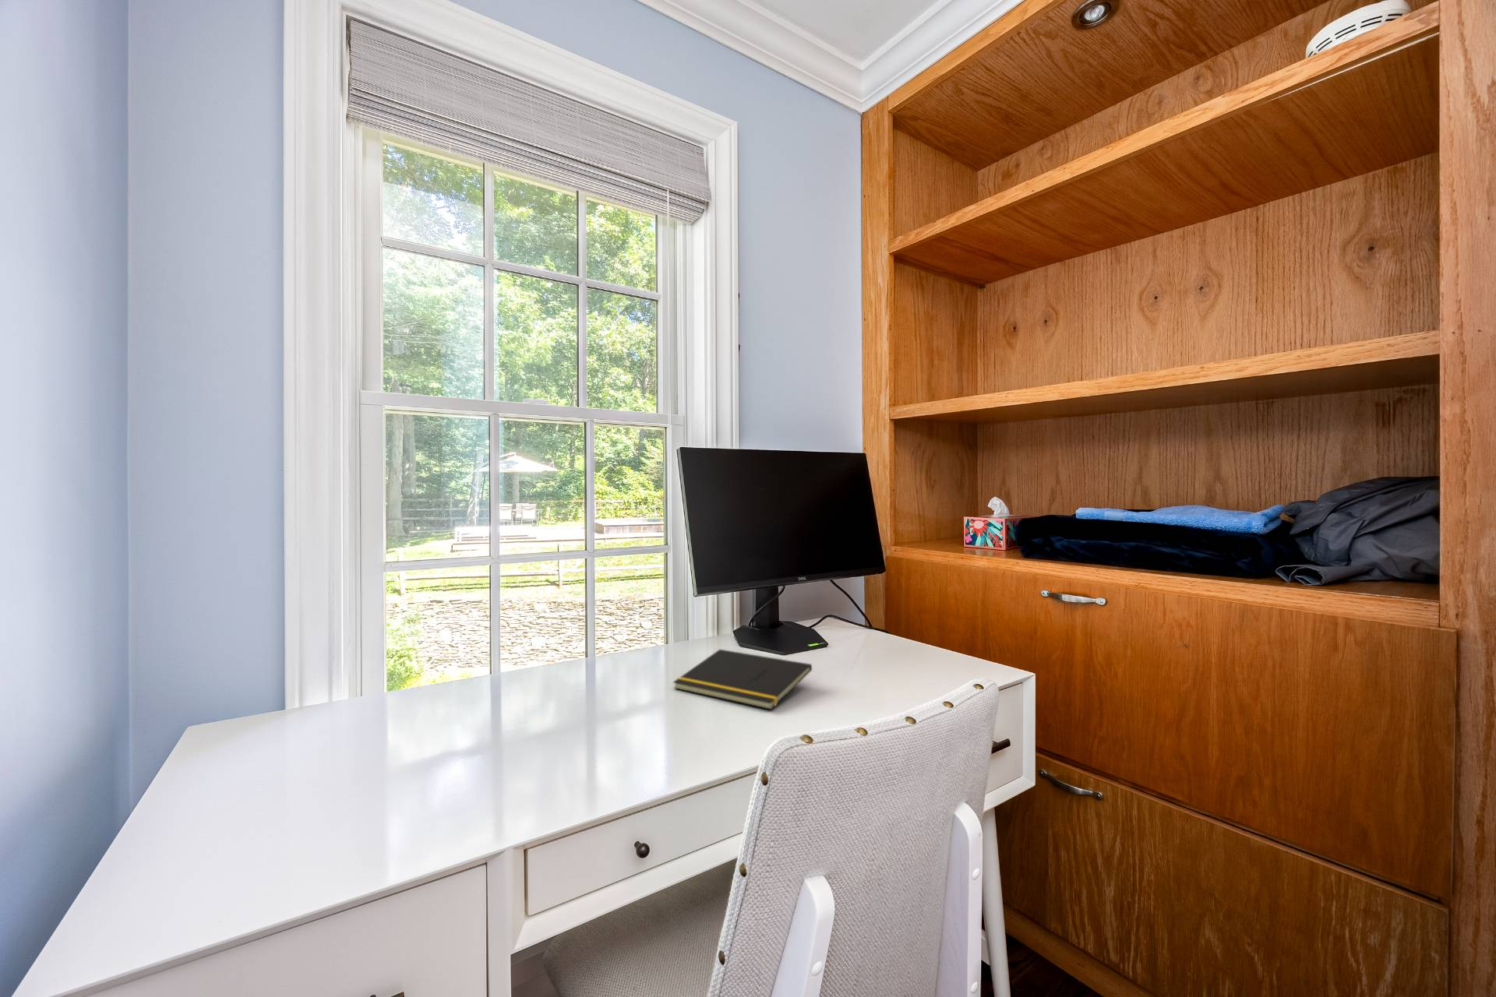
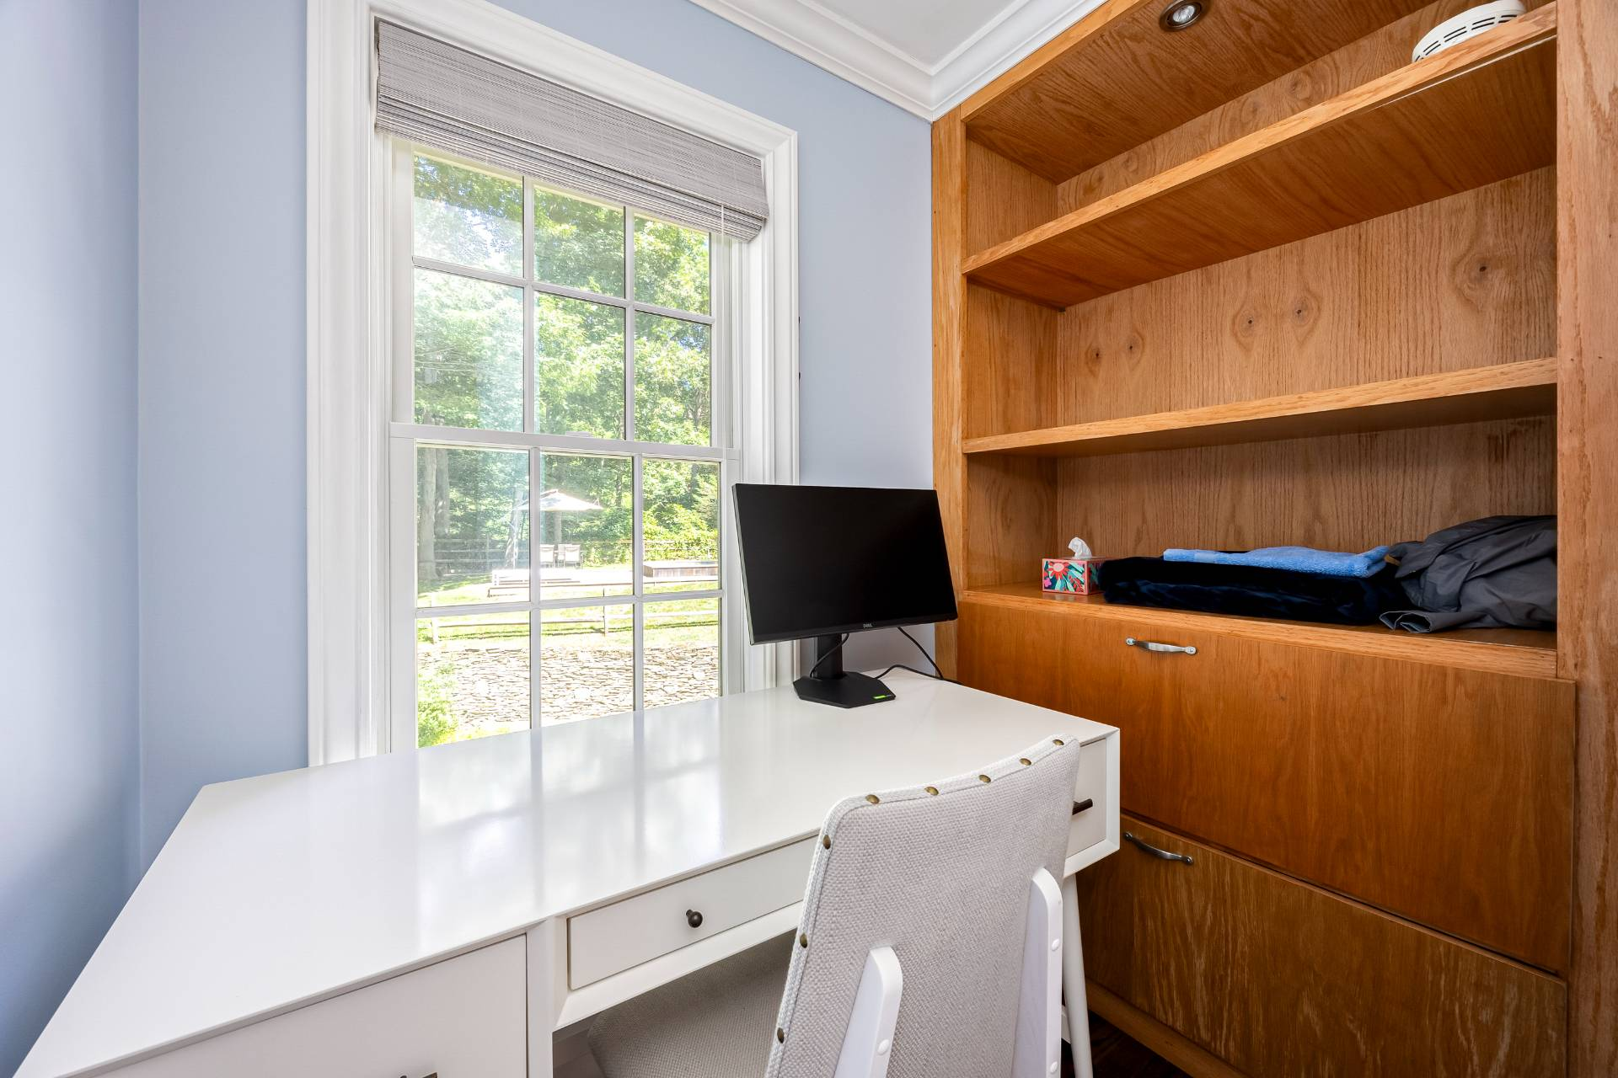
- notepad (742, 677)
